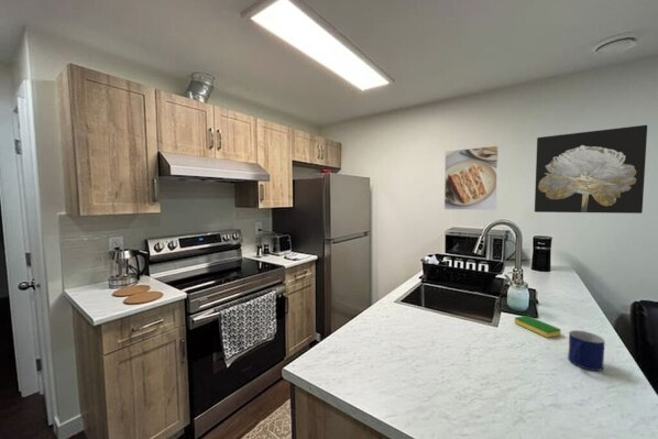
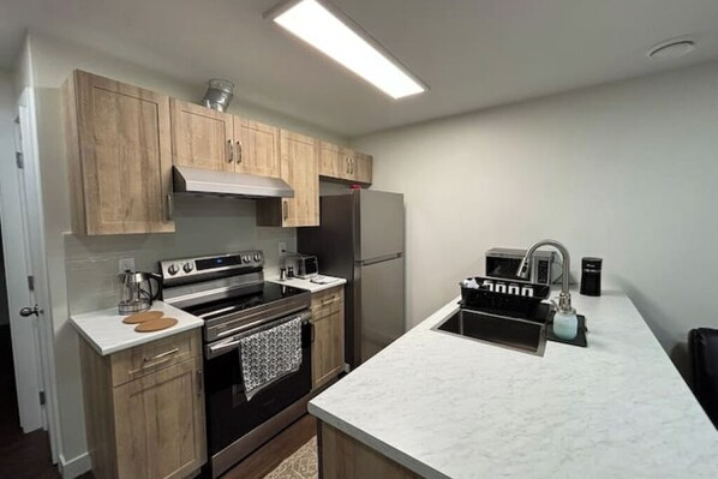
- dish sponge (536, 326)
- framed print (470, 179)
- mug (583, 351)
- wall art (584, 173)
